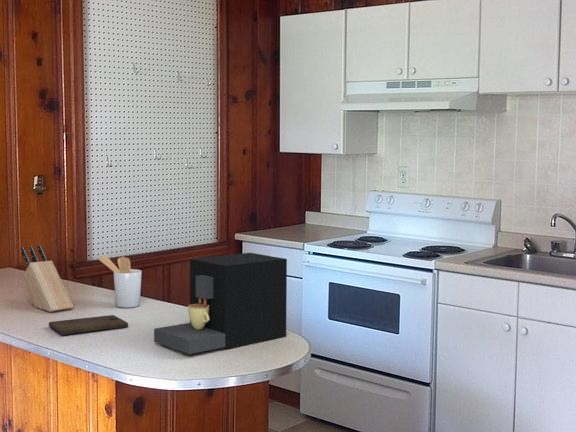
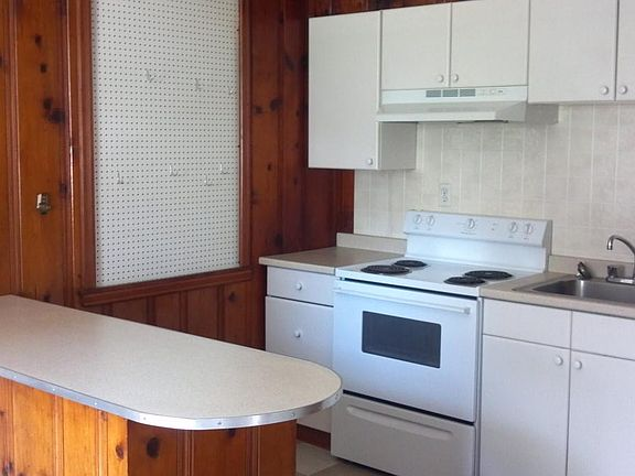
- coffee maker (221, 300)
- utensil holder (120, 280)
- cutting board (88, 324)
- knife block (44, 276)
